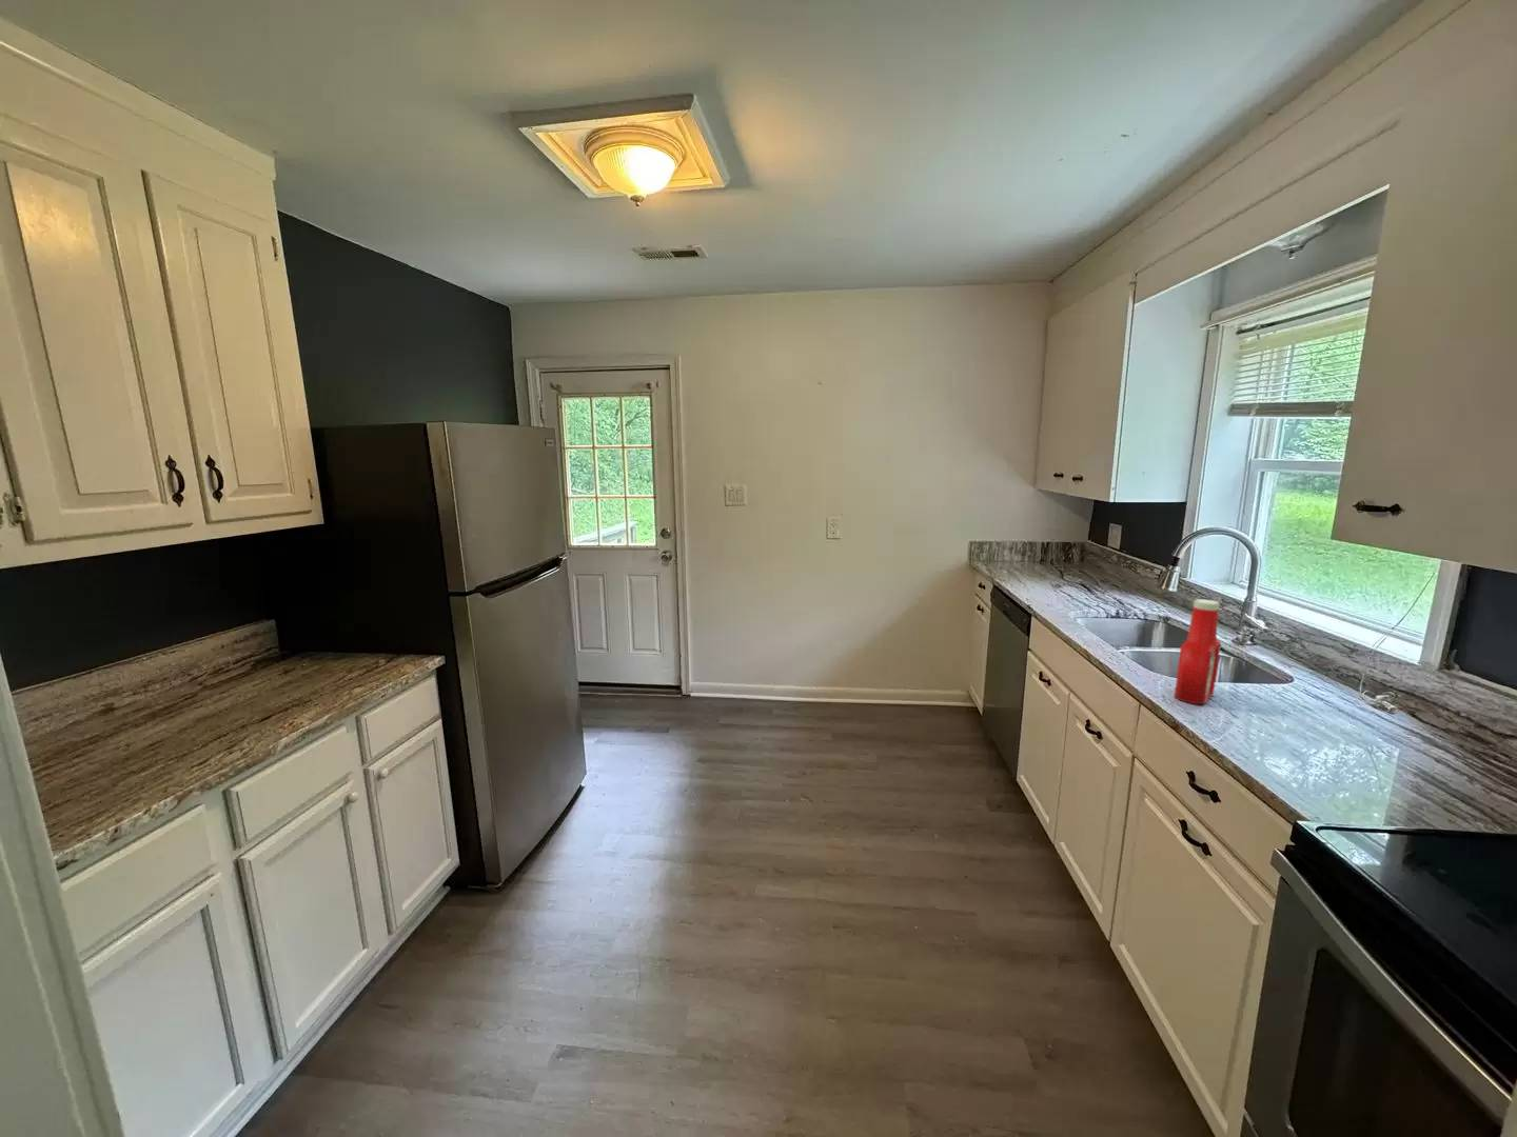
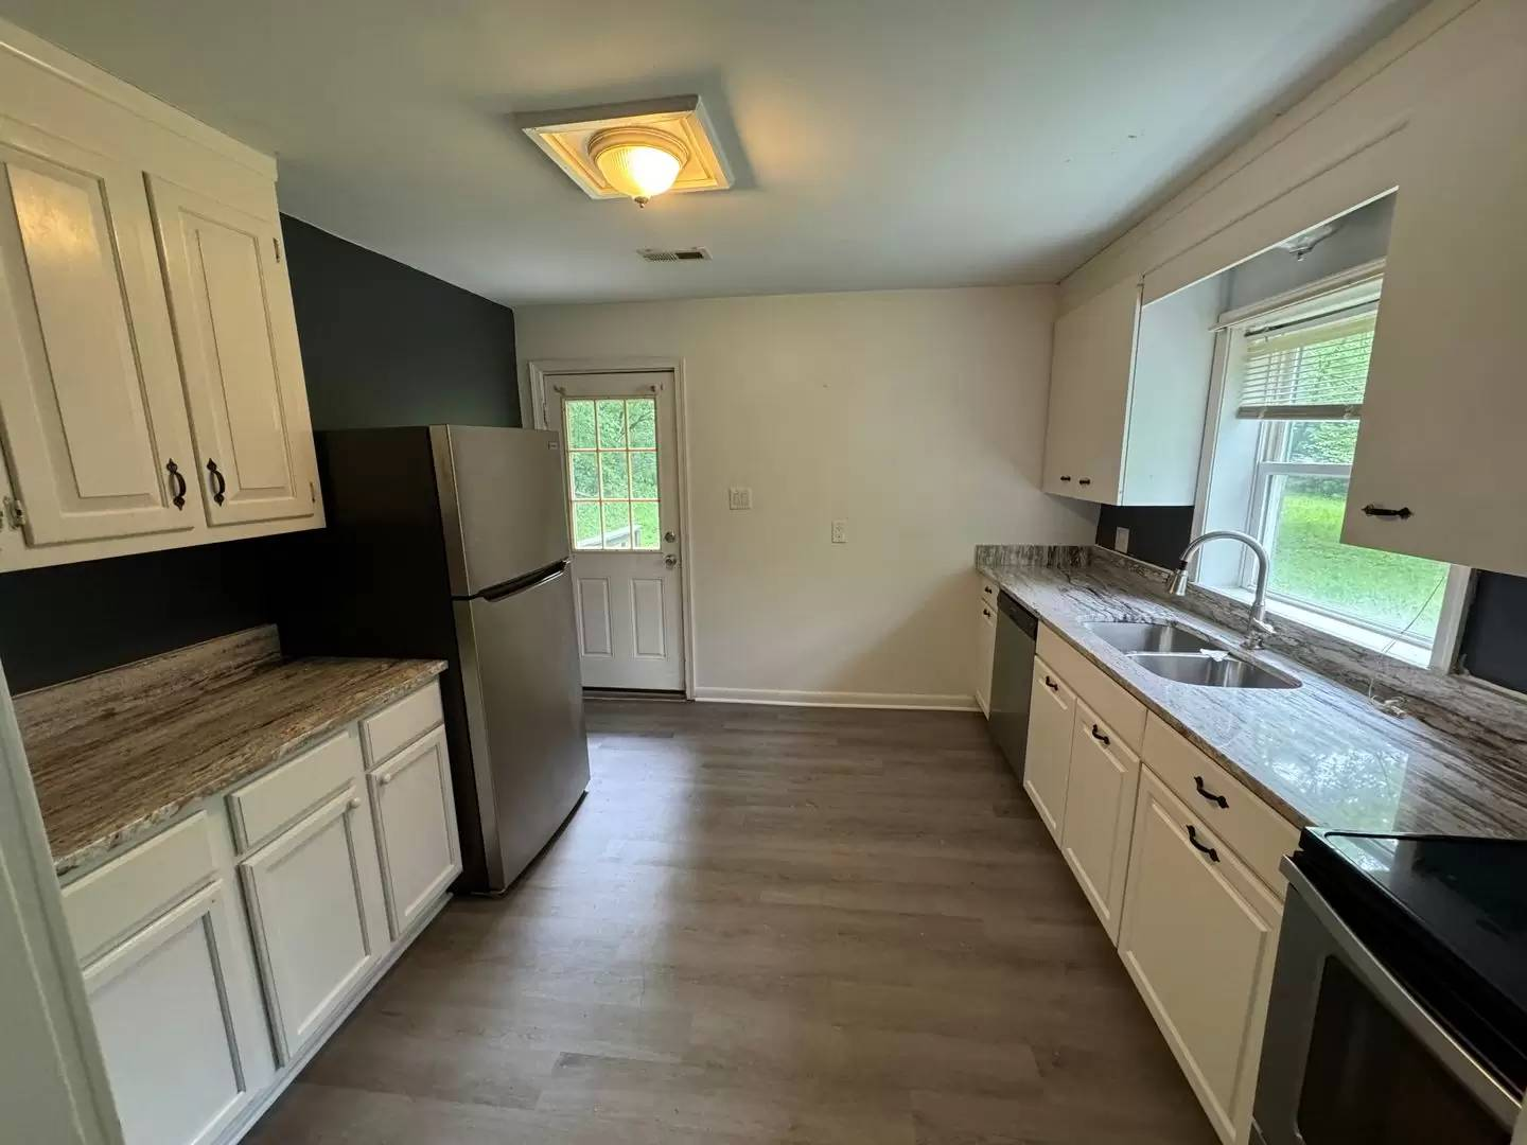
- soap bottle (1200, 649)
